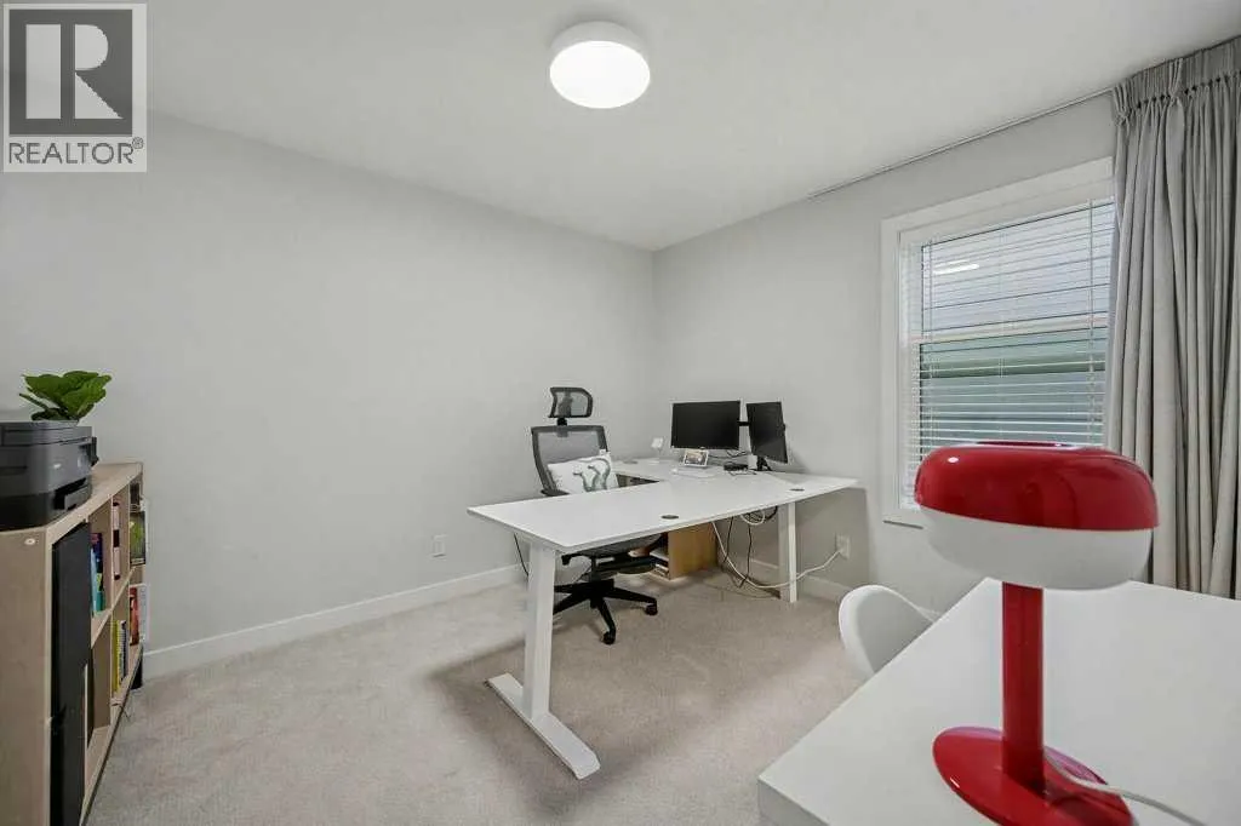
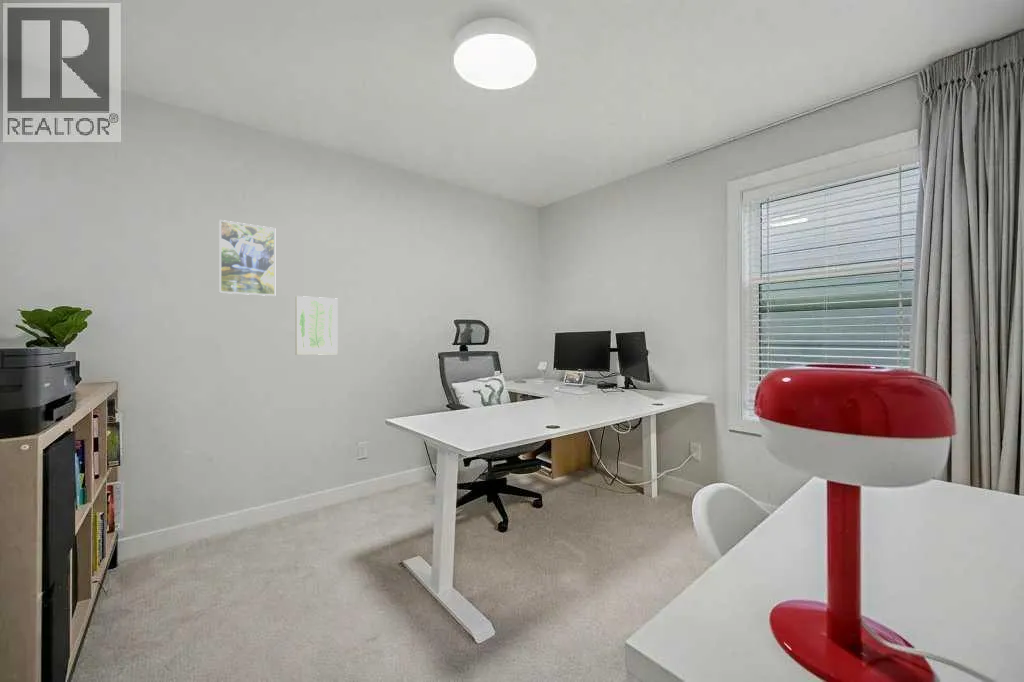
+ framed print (248, 259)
+ wall art (317, 326)
